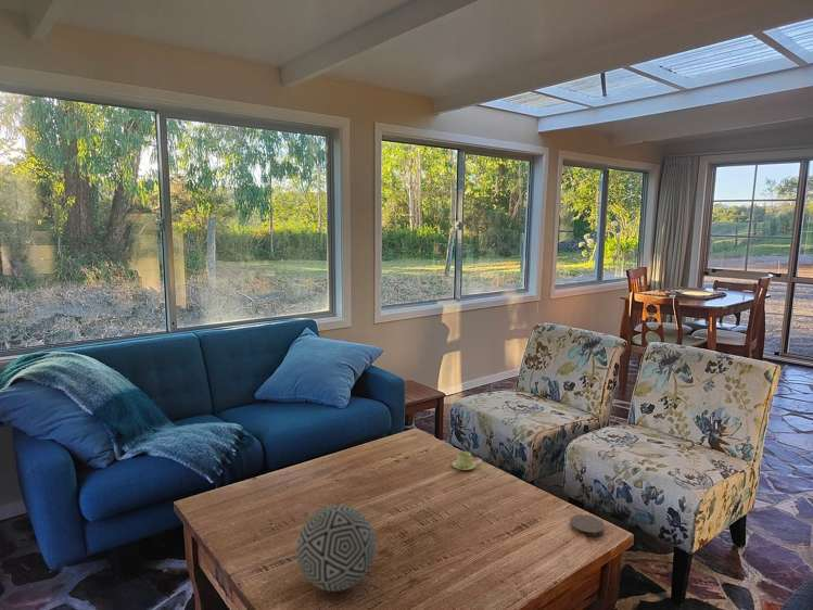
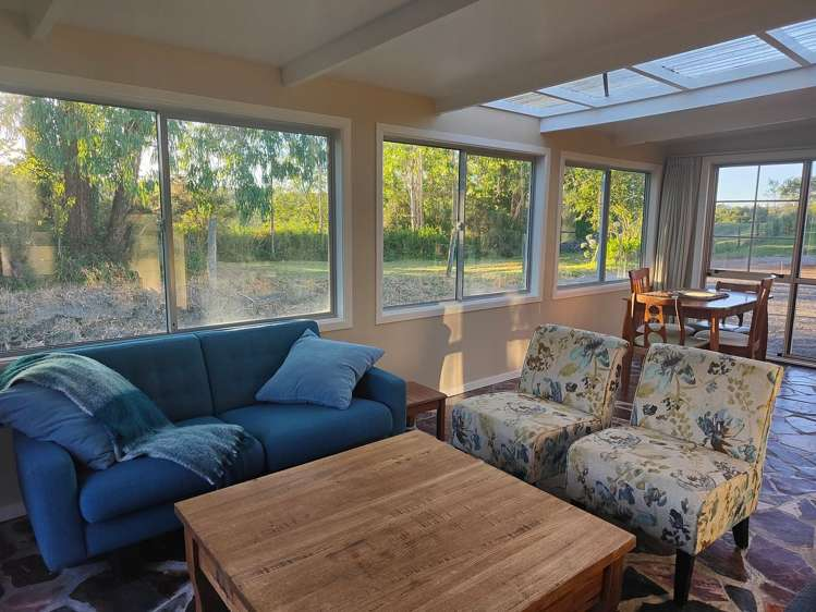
- decorative ball (336, 546)
- coaster (586, 524)
- chinaware (463, 460)
